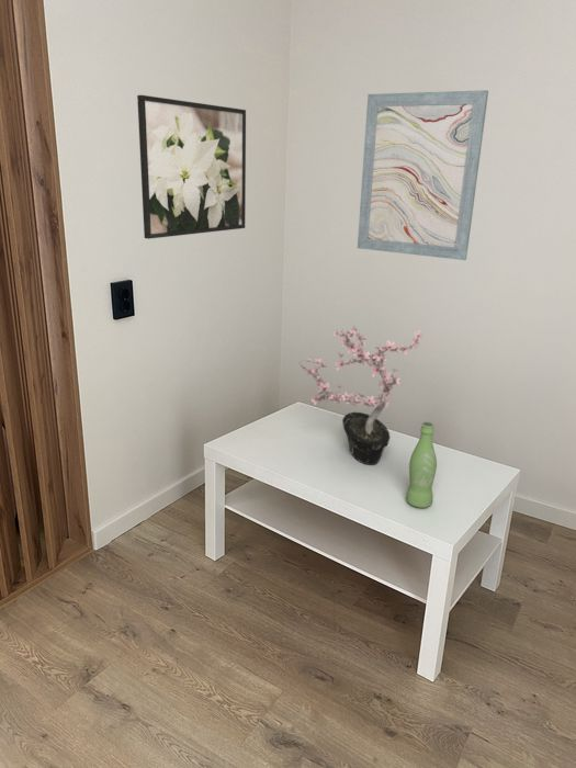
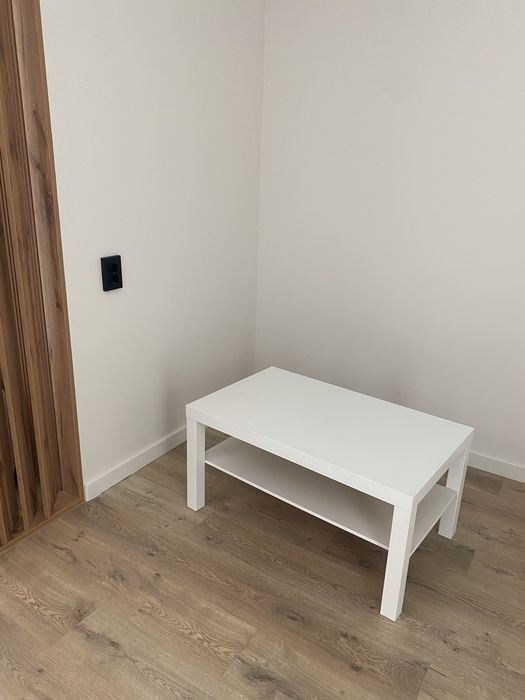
- potted plant (351, 393)
- wall art (417, 177)
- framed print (197, 170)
- bottle (422, 464)
